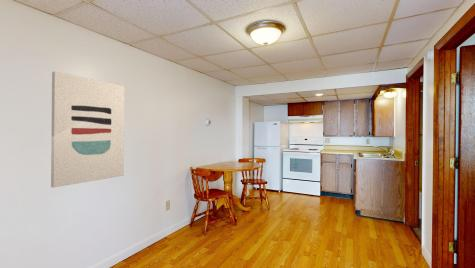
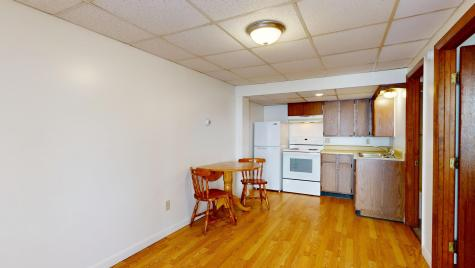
- wall art (92, 130)
